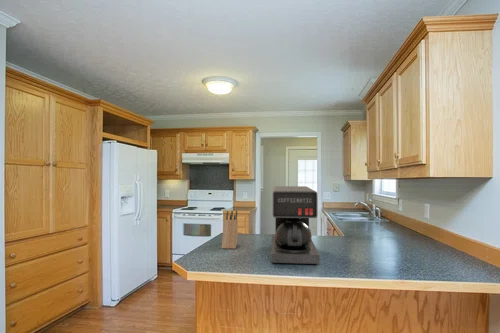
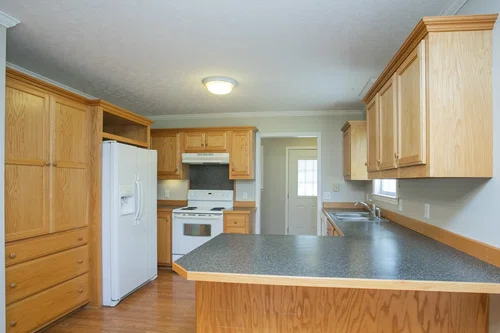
- coffee maker (292, 220)
- knife block (230, 228)
